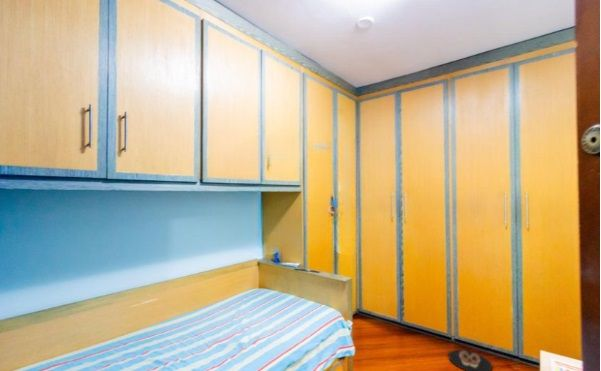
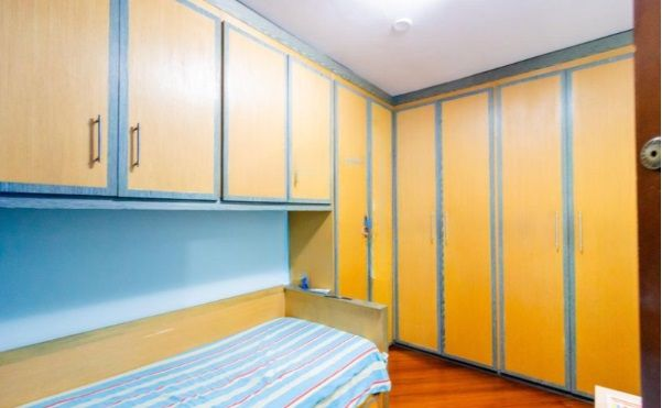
- slippers (469, 358)
